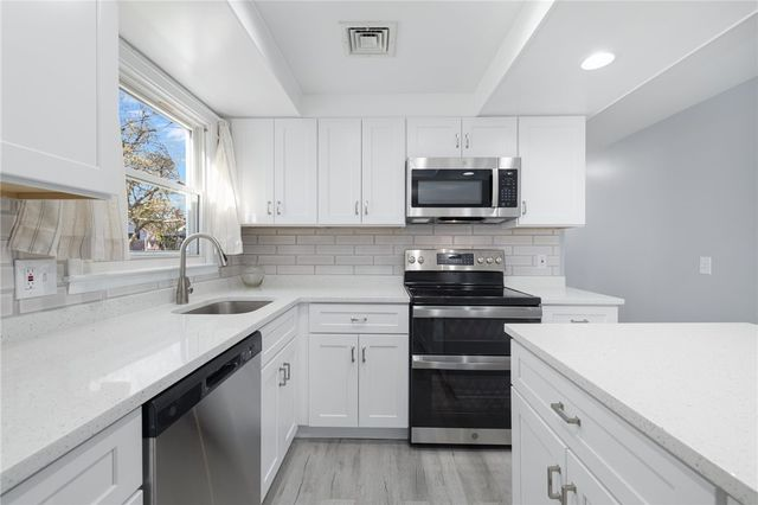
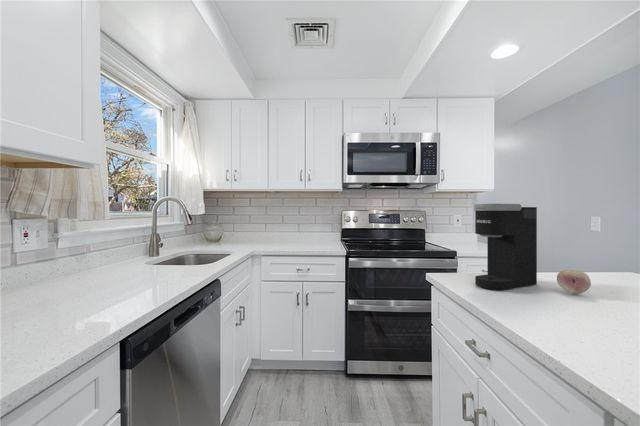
+ coffee maker (505, 244)
+ fruit (573, 282)
